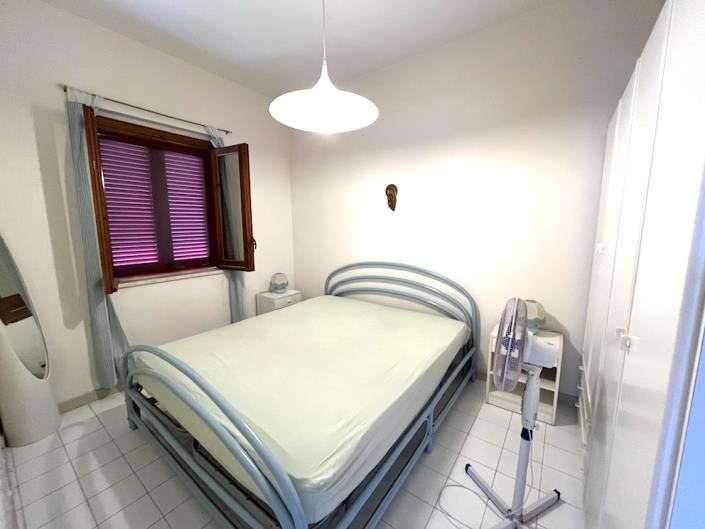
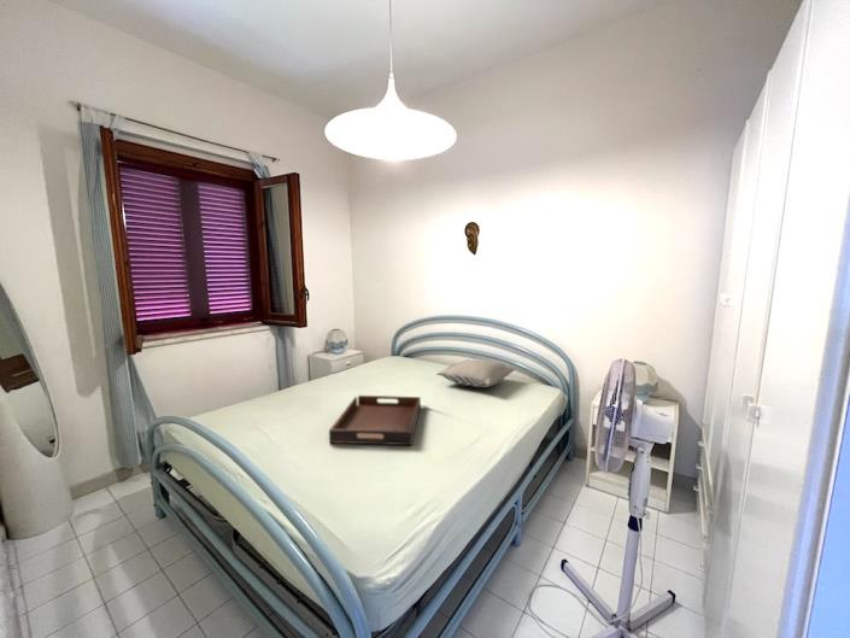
+ serving tray (380, 416)
+ pillow (475, 371)
